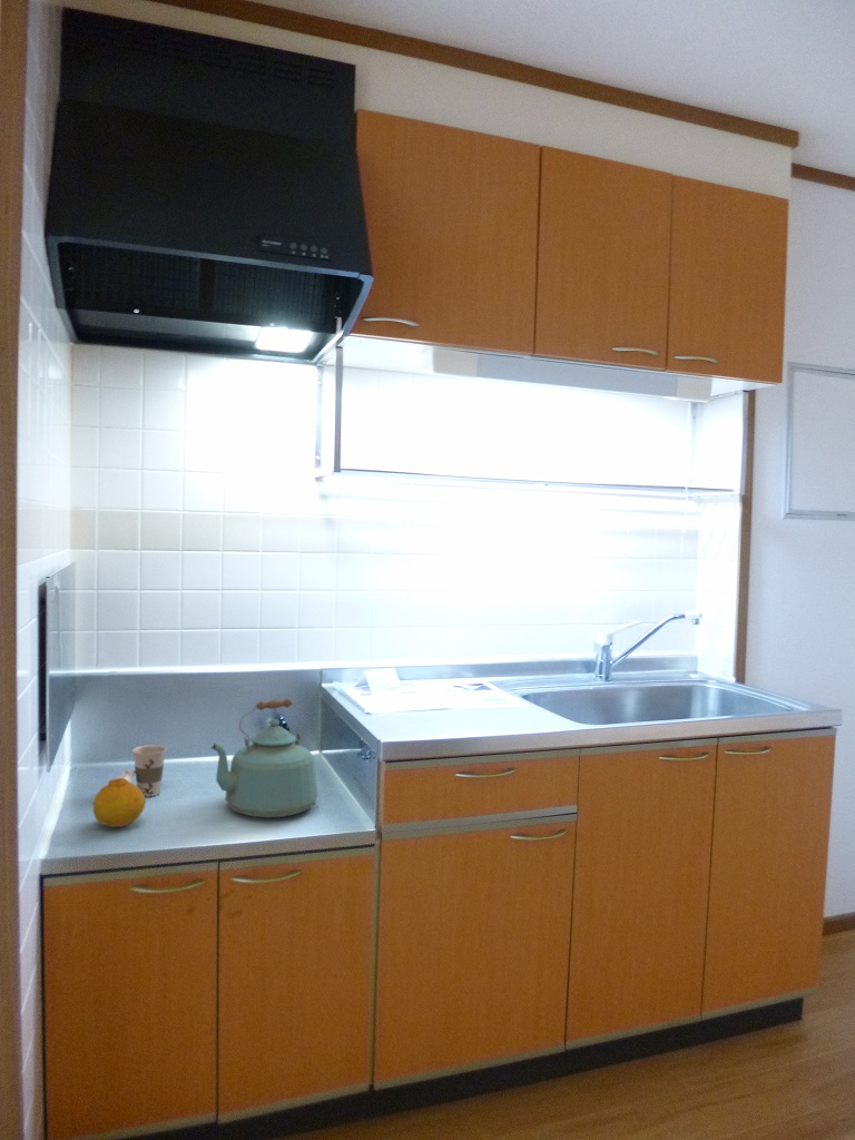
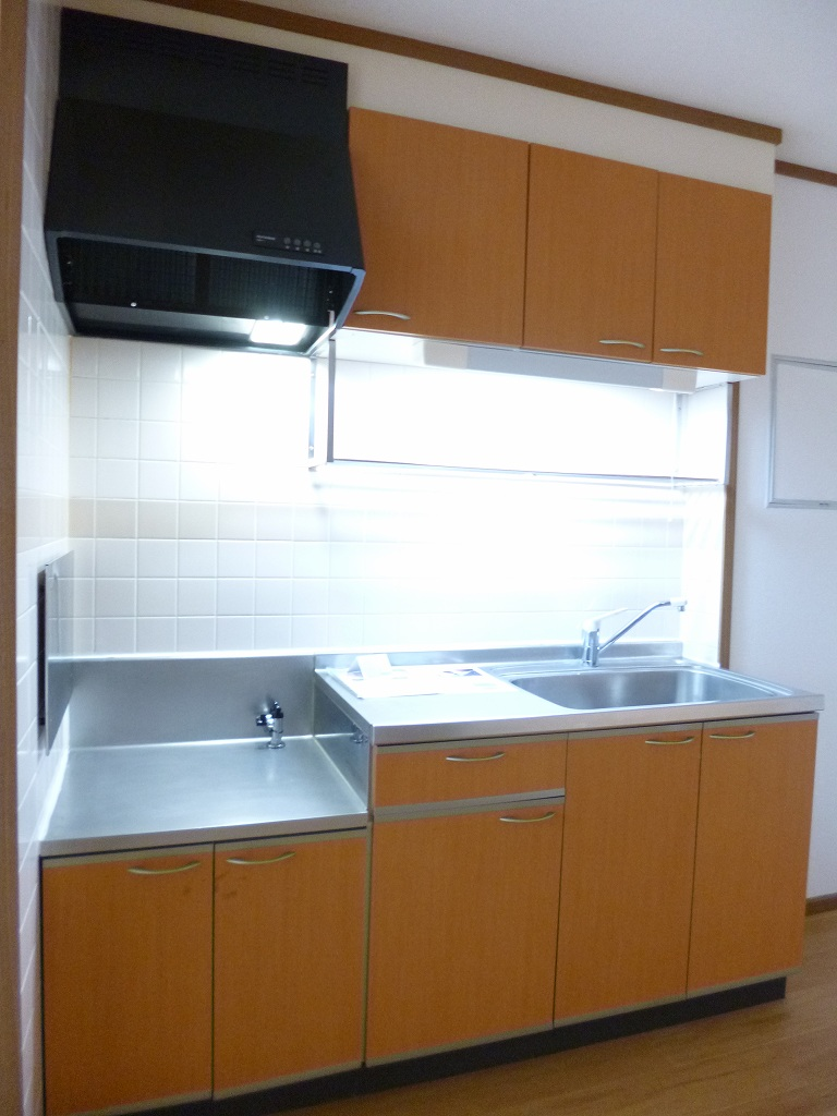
- kettle (264, 754)
- fruit (118, 802)
- cup (137, 772)
